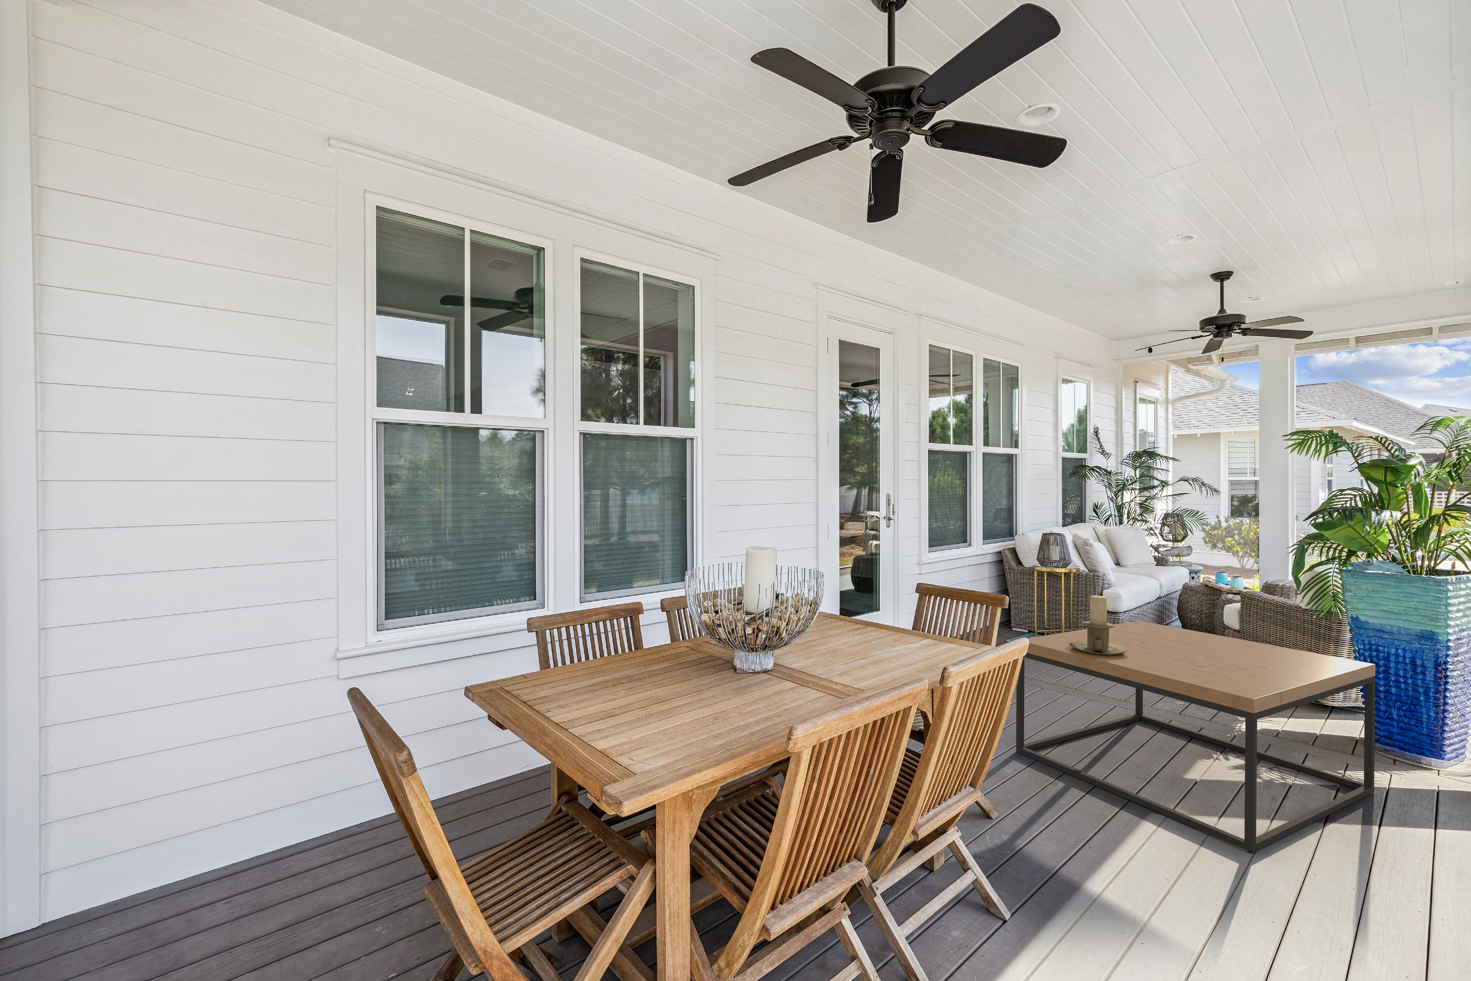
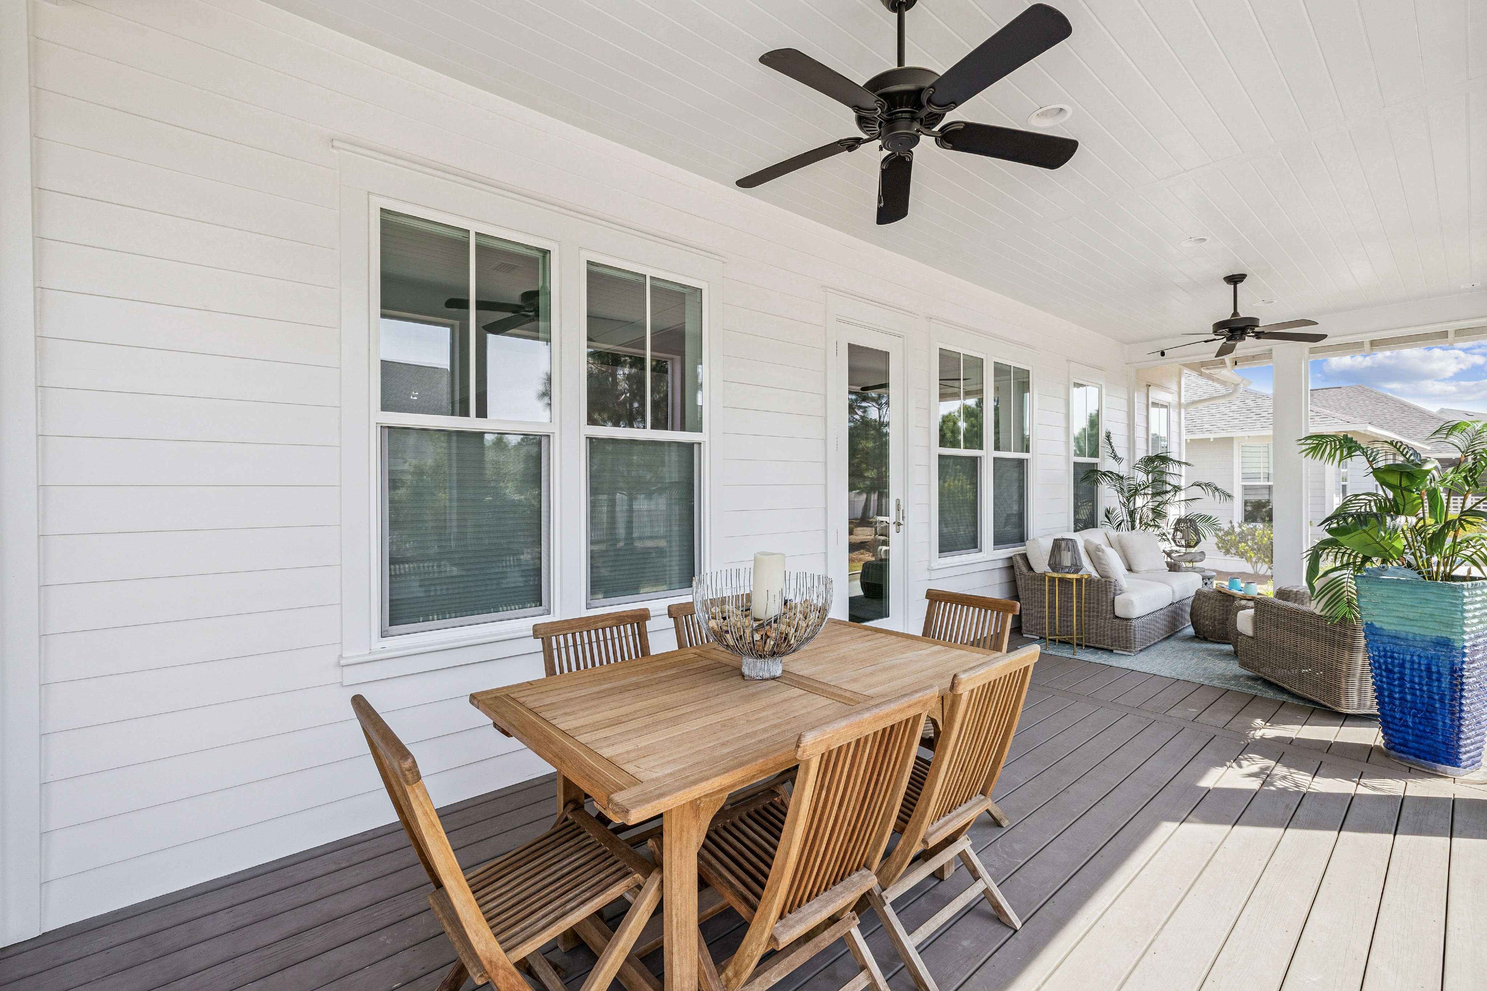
- coffee table (1185, 702)
- candle holder (1098, 623)
